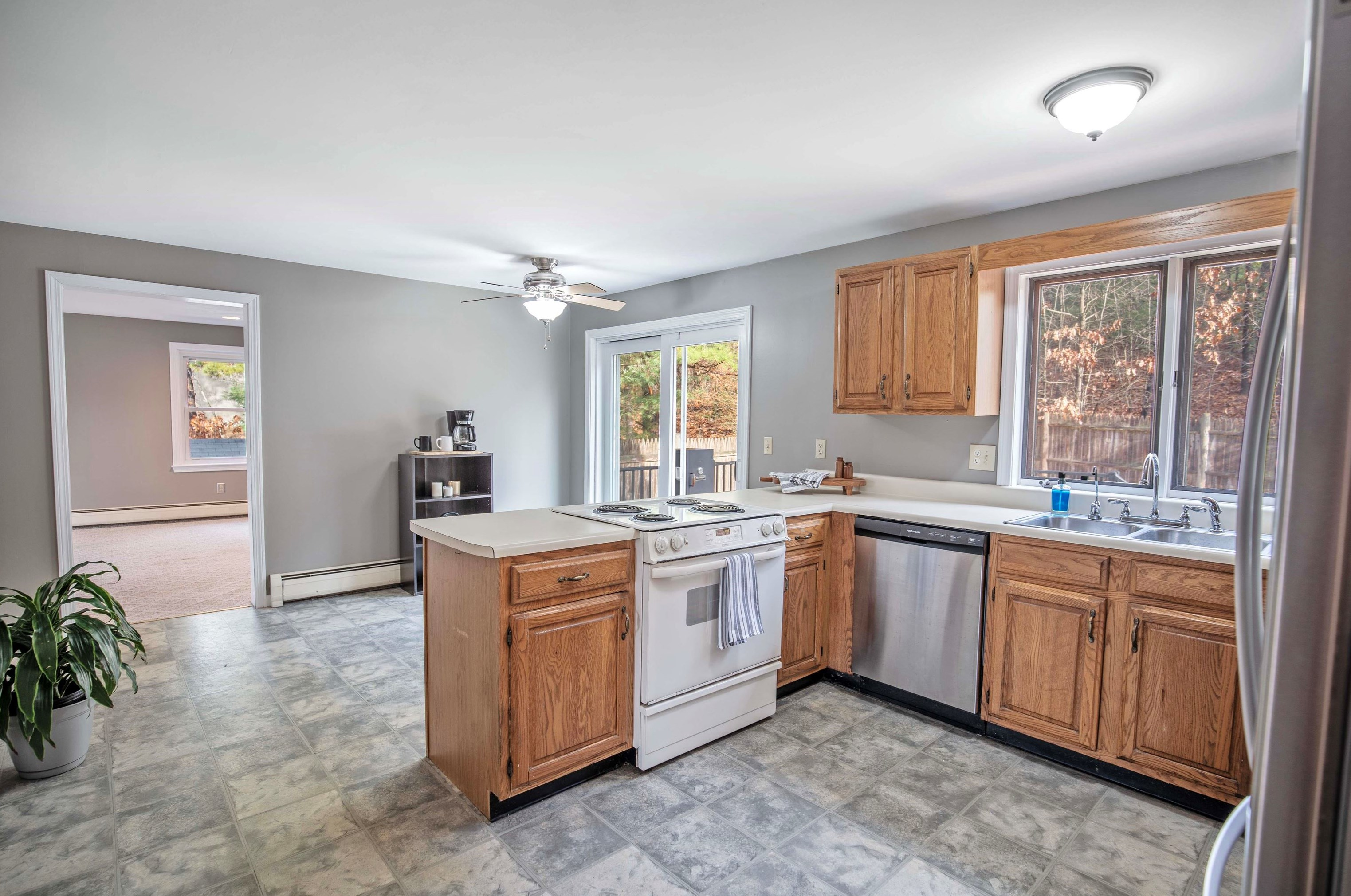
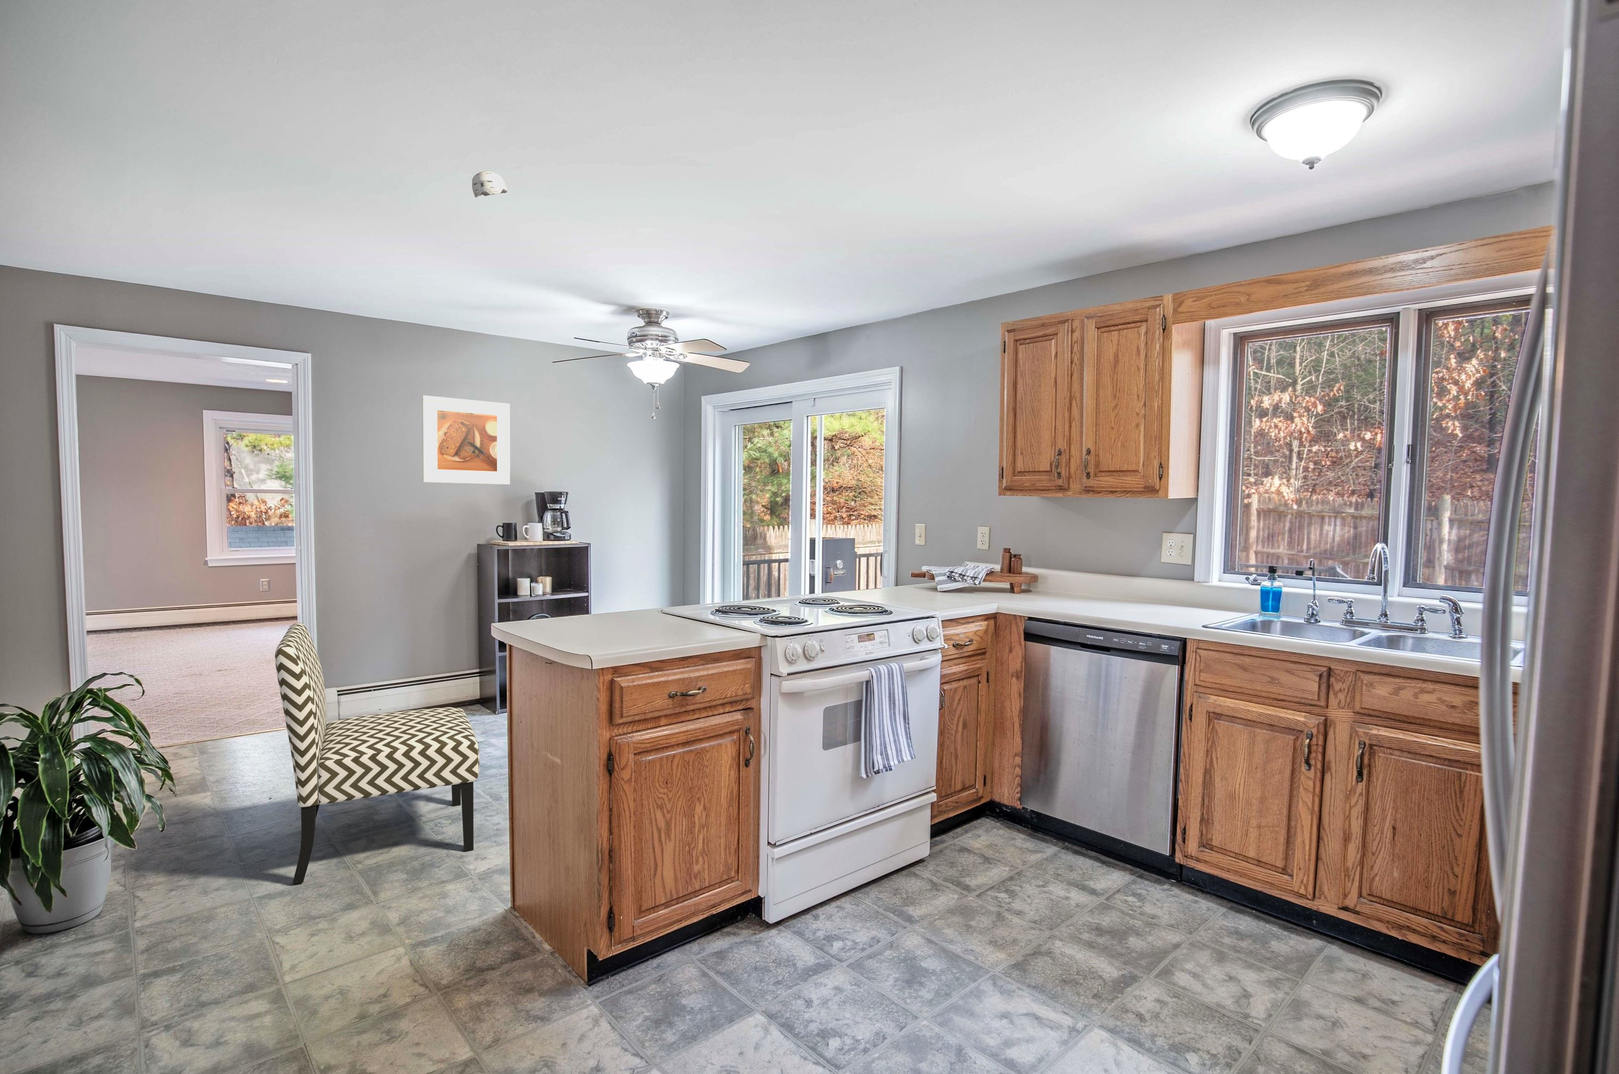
+ smoke detector (489, 187)
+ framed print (467, 441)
+ chair (382, 734)
